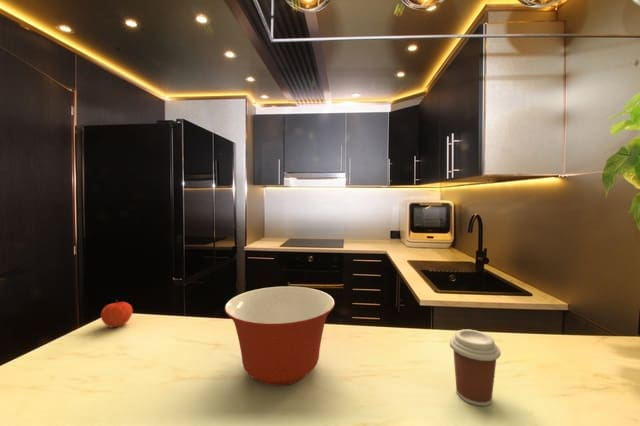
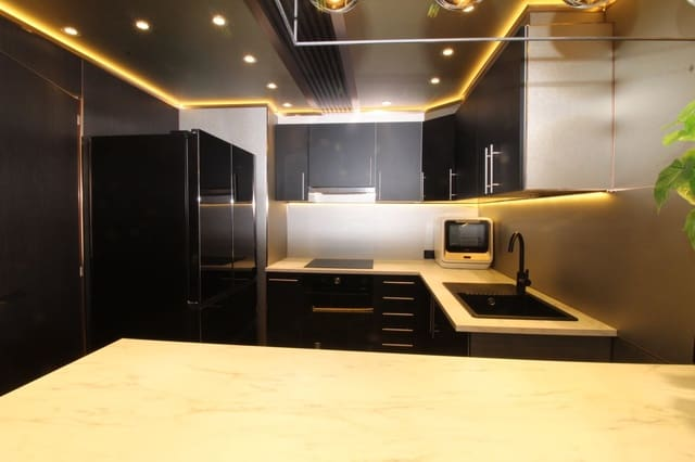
- apple (117, 312)
- mixing bowl (281, 335)
- coffee cup (473, 365)
